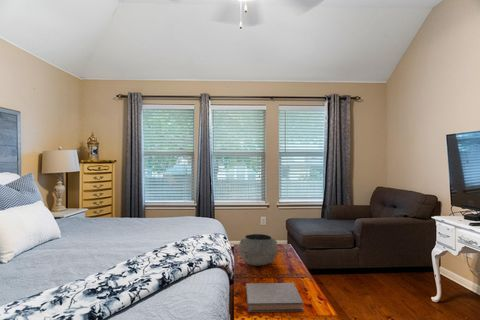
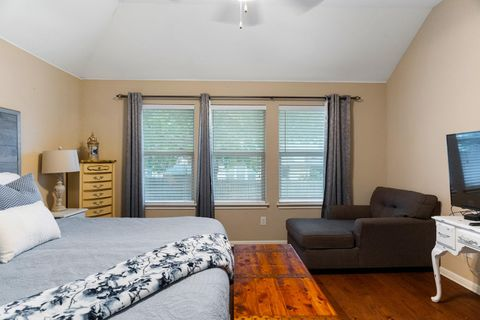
- book (272, 295)
- bowl (257, 250)
